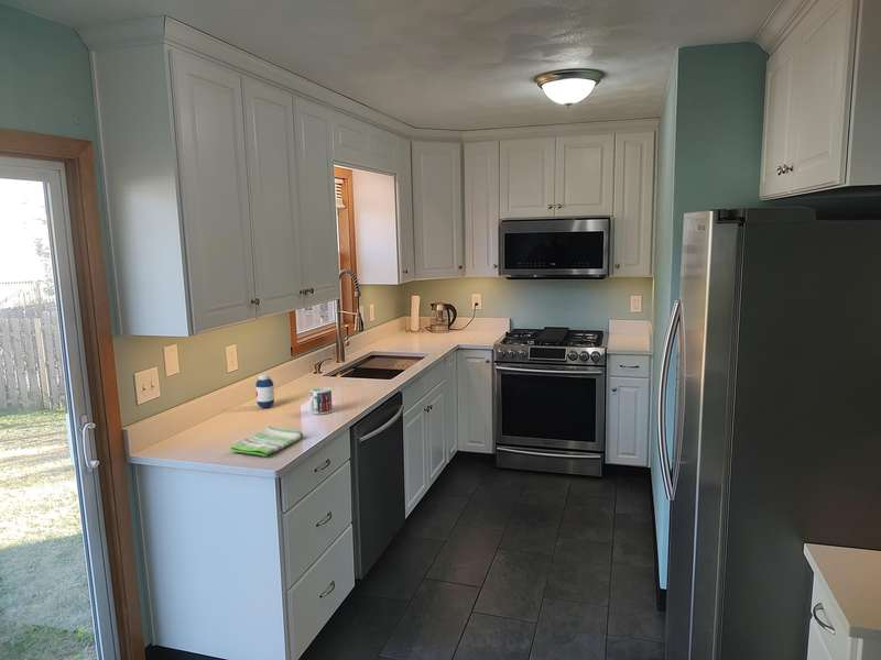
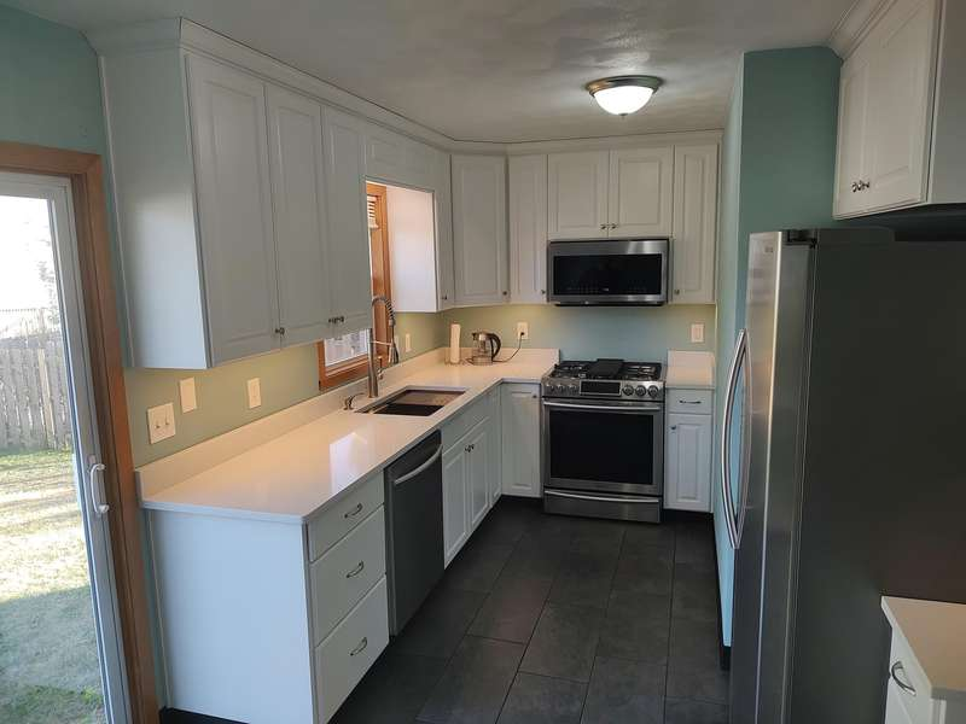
- medicine bottle (264, 391)
- dish towel (268, 440)
- mug (319, 400)
